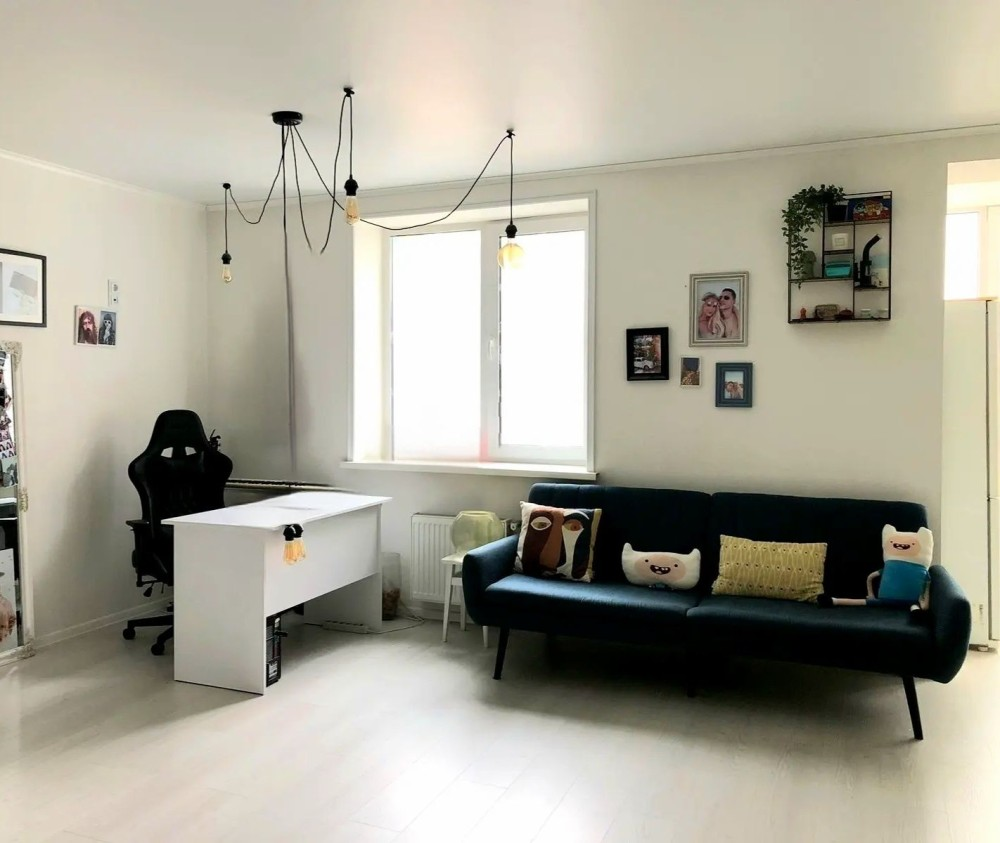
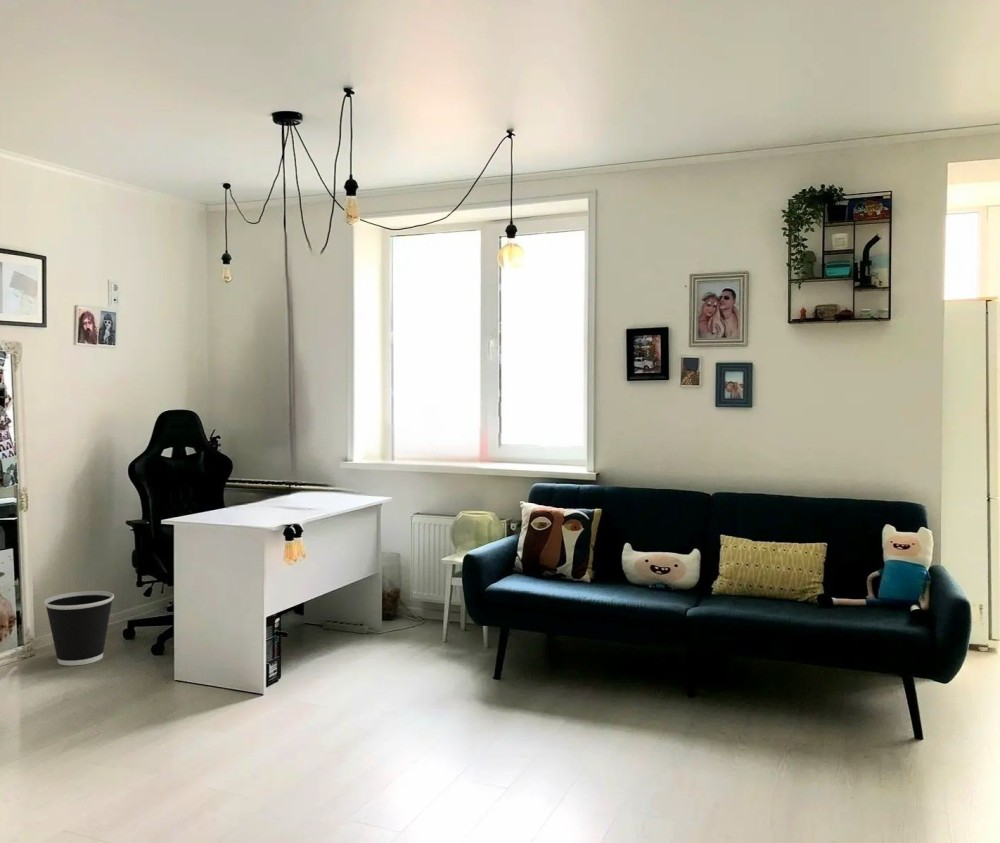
+ wastebasket (80, 628)
